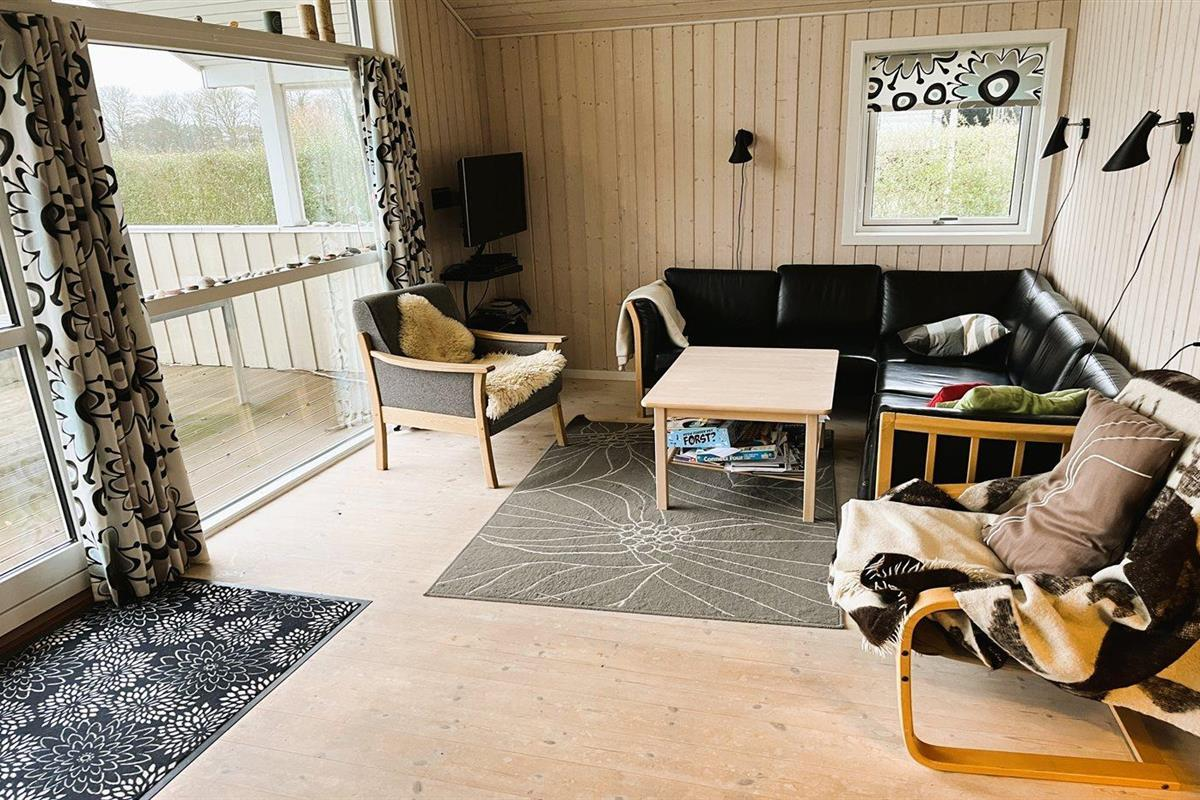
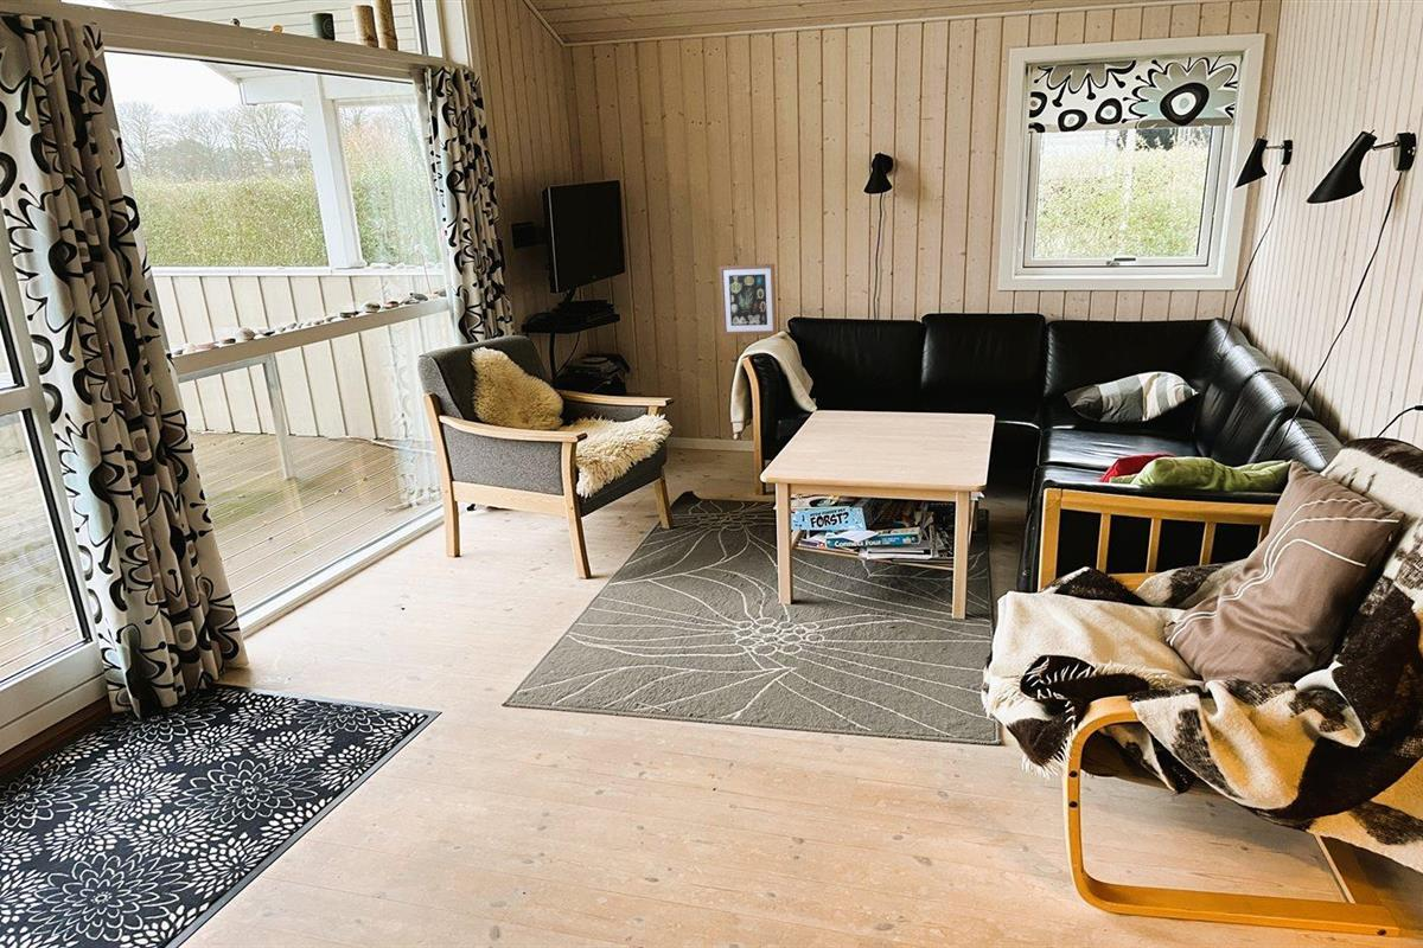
+ wall art (747, 300)
